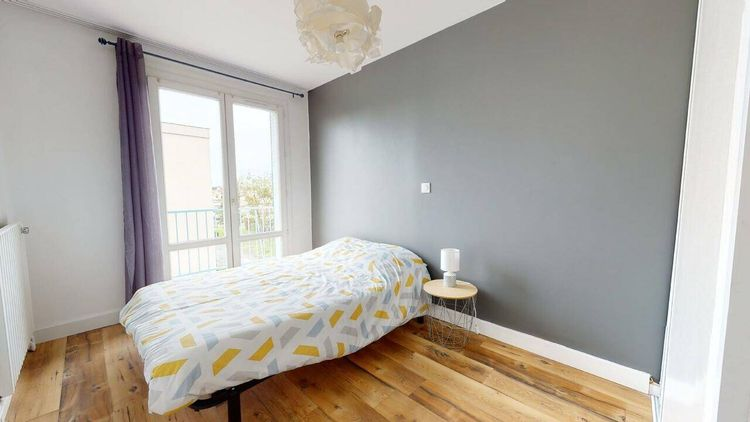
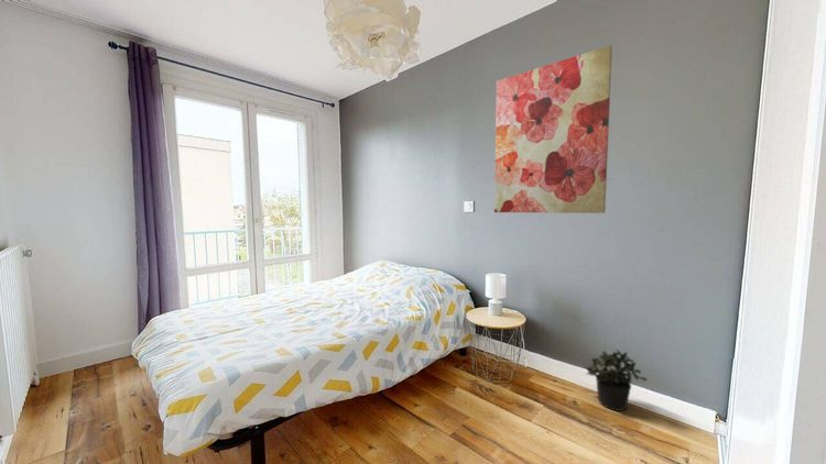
+ wall art (545, 140)
+ potted plant (616, 377)
